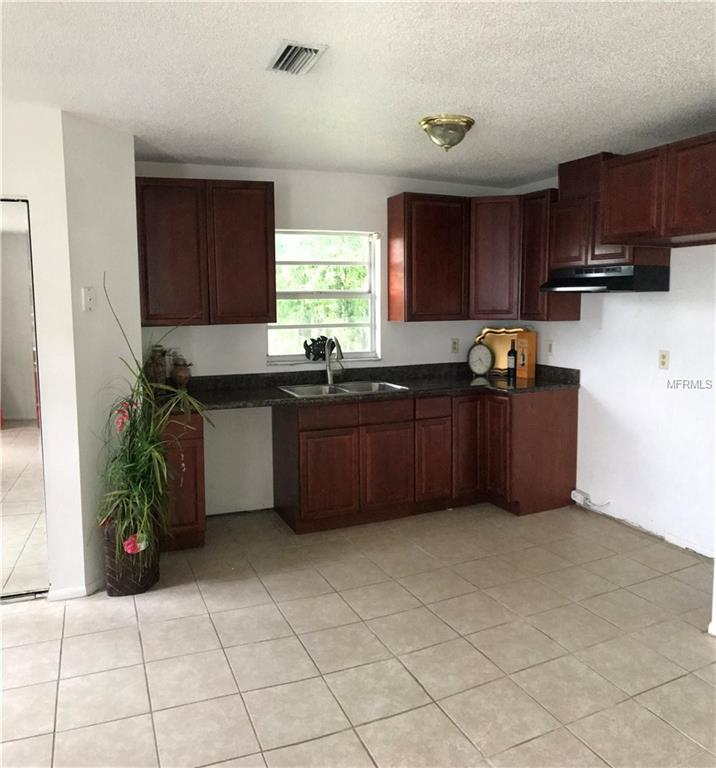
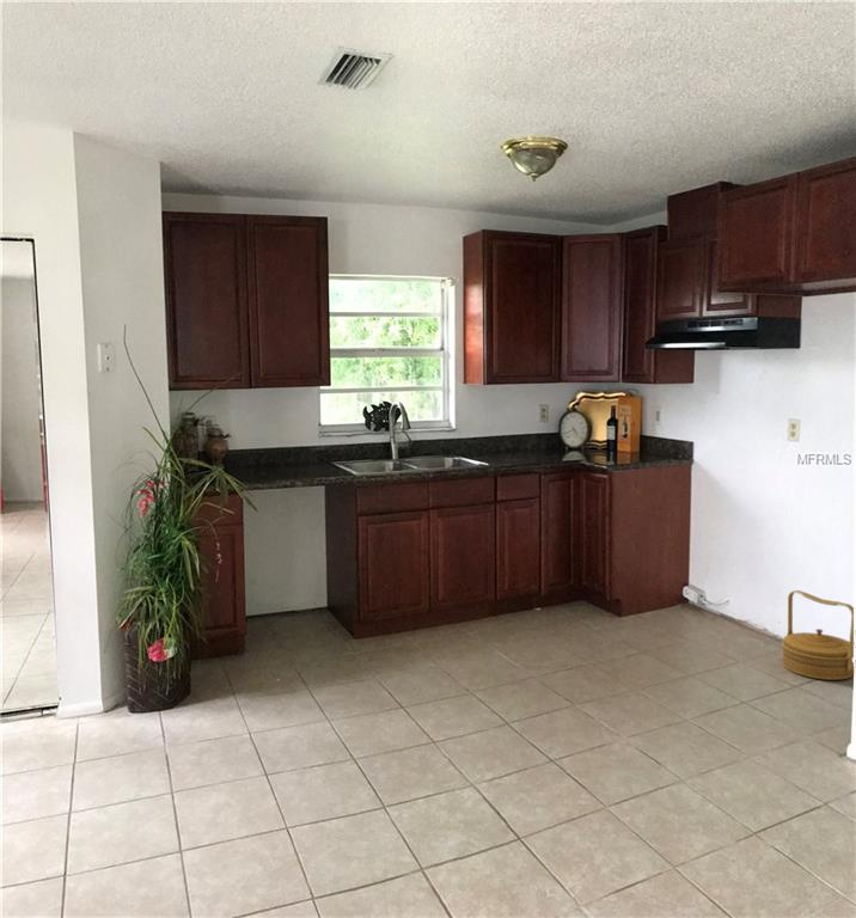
+ basket (819, 632)
